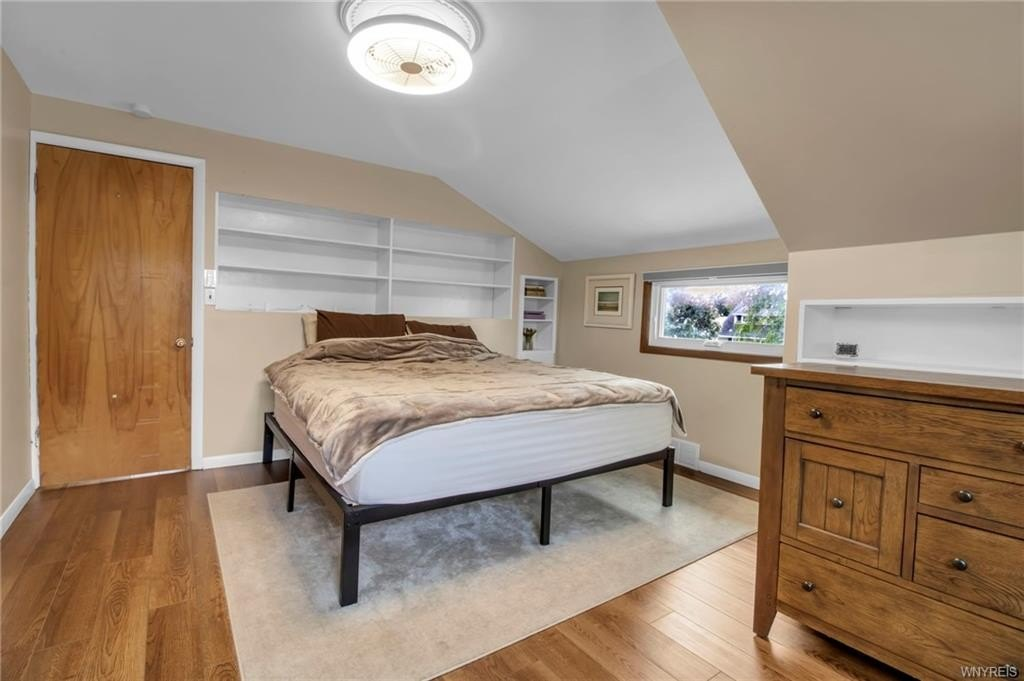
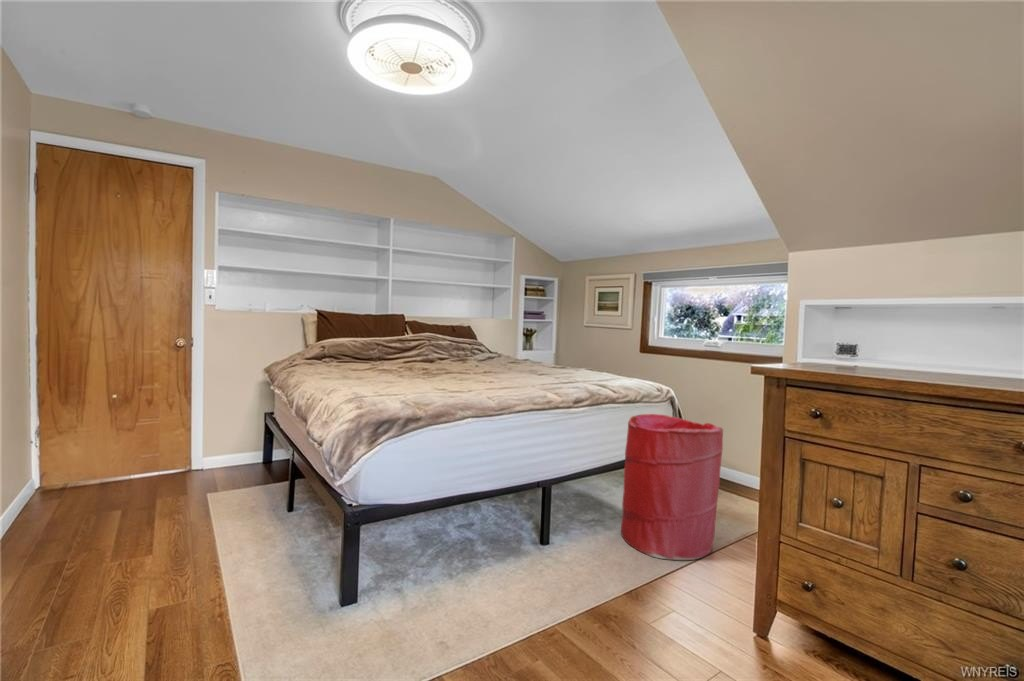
+ laundry hamper (670, 478)
